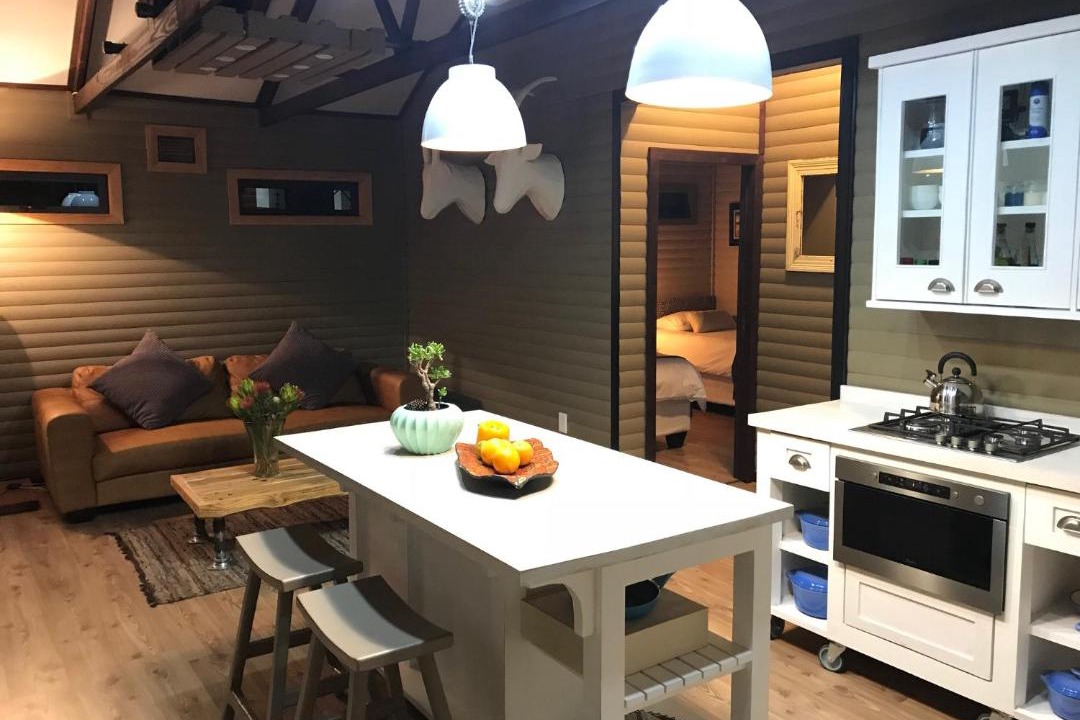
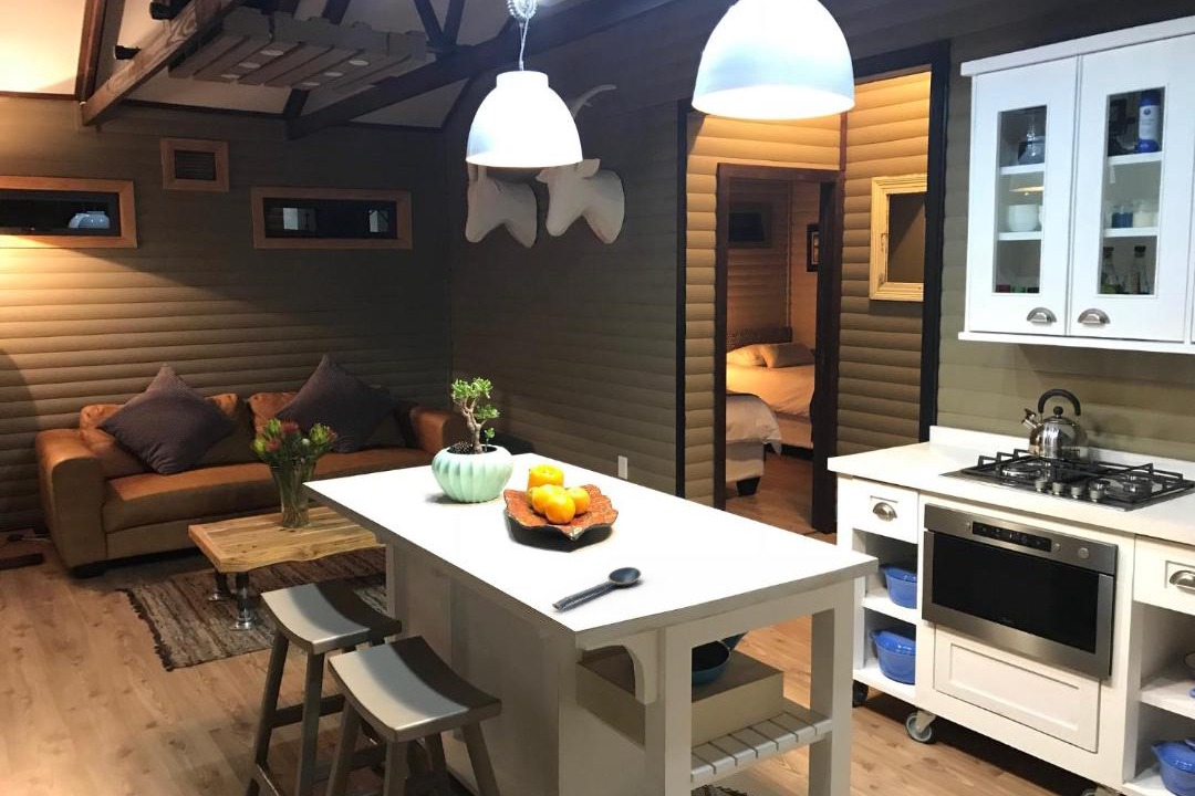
+ spoon (595, 586)
